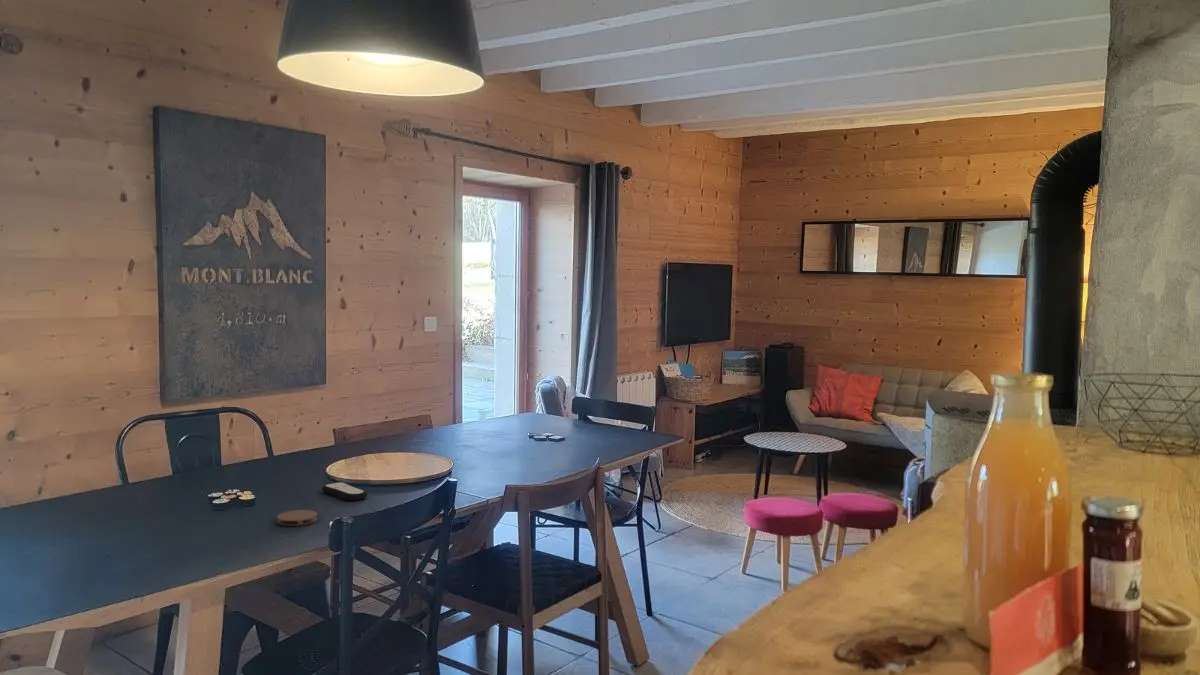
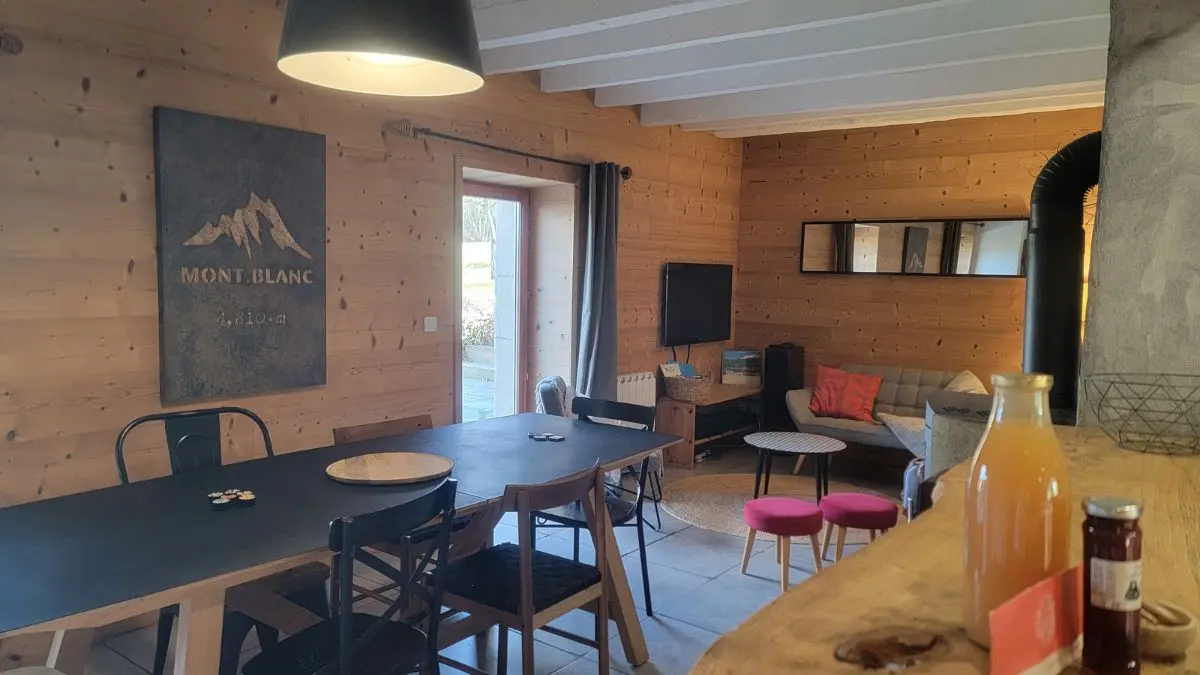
- remote control (345, 491)
- coaster (297, 517)
